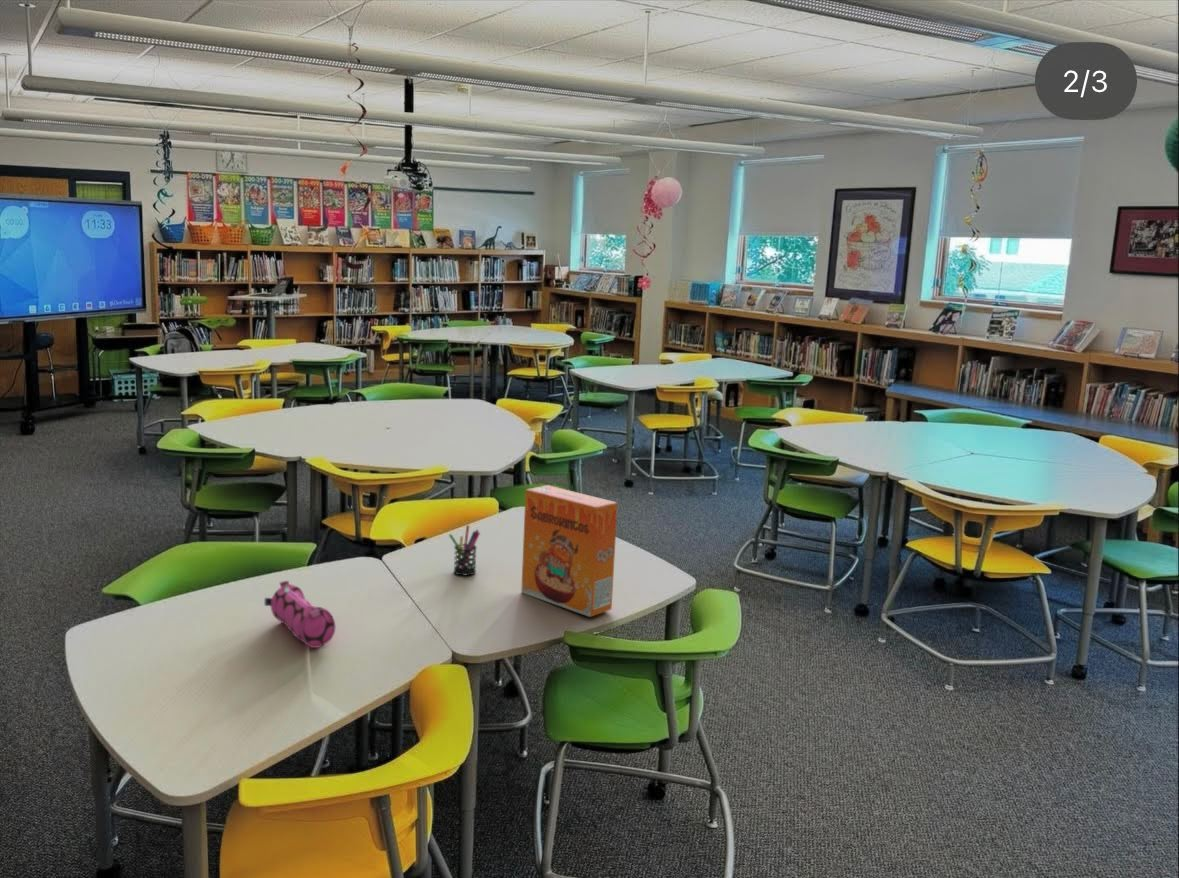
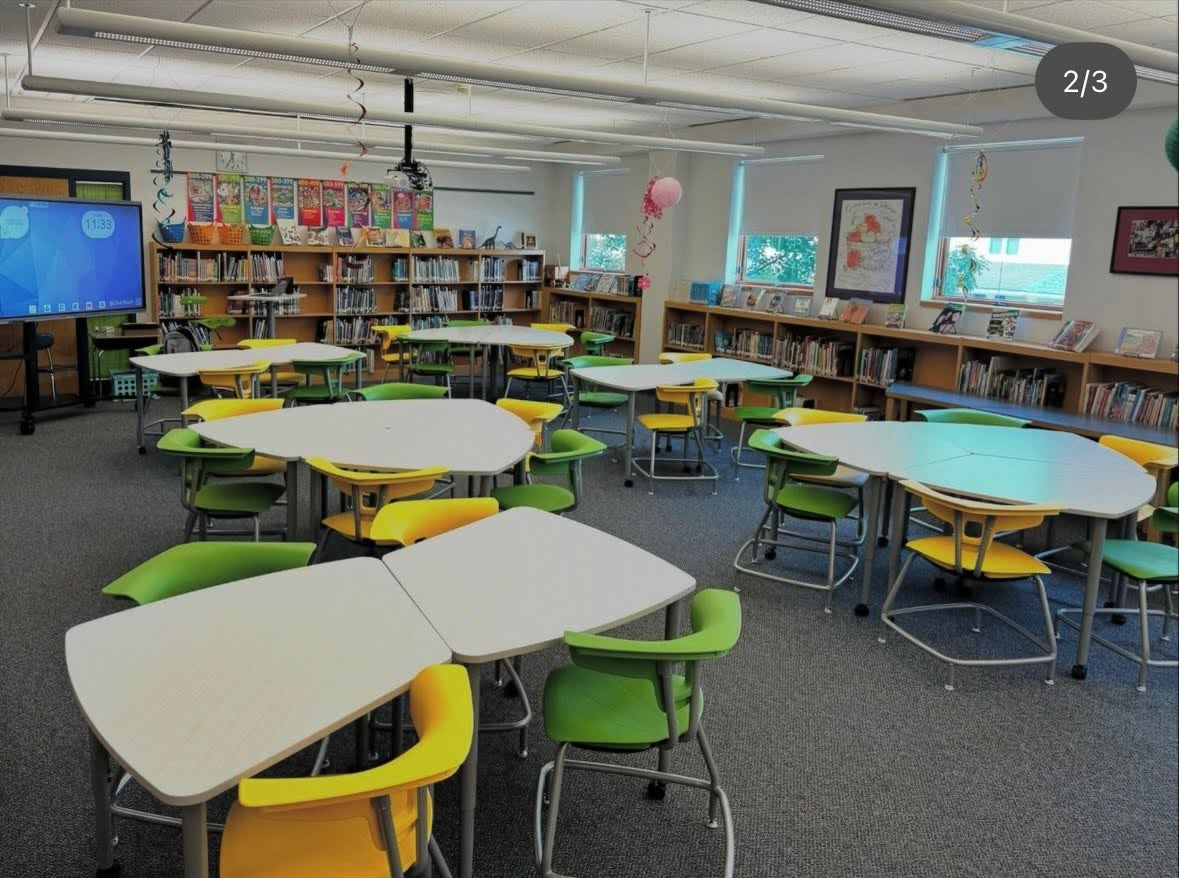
- pencil case (301, 613)
- cereal box (568, 548)
- pen holder (463, 549)
